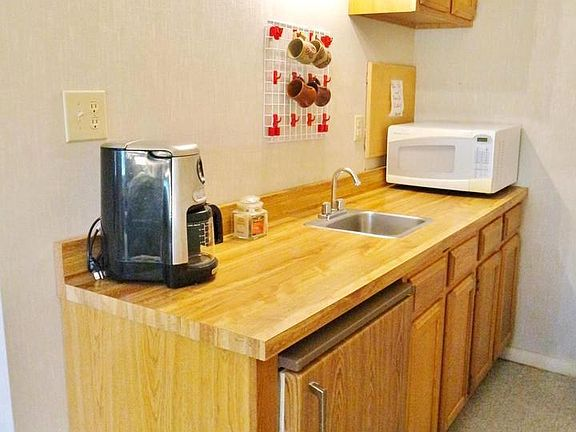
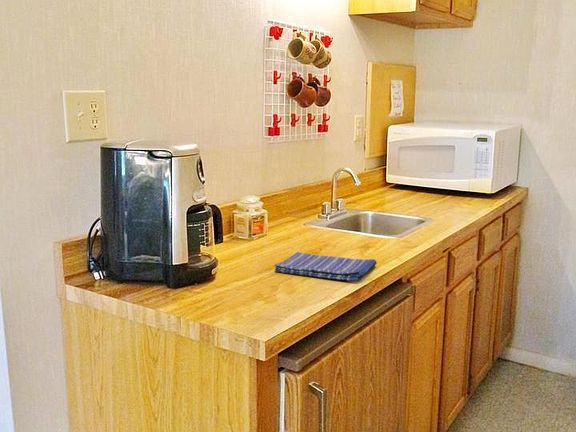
+ dish towel (326, 264)
